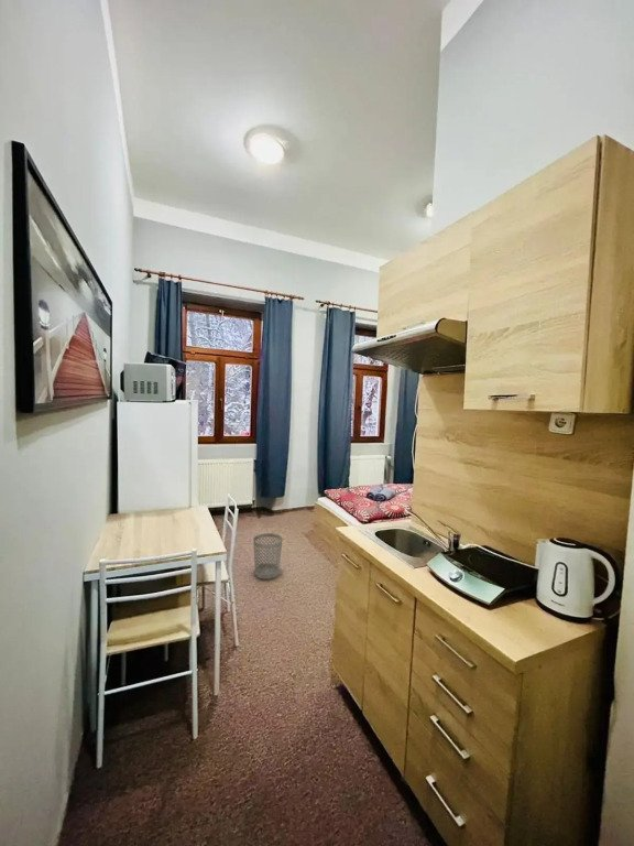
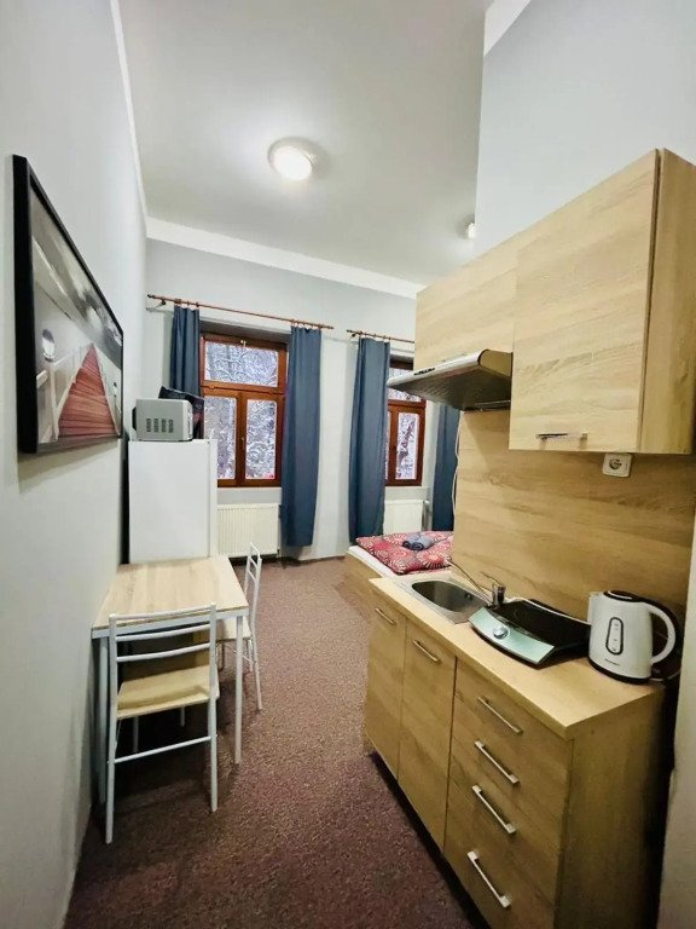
- wastebasket (266, 556)
